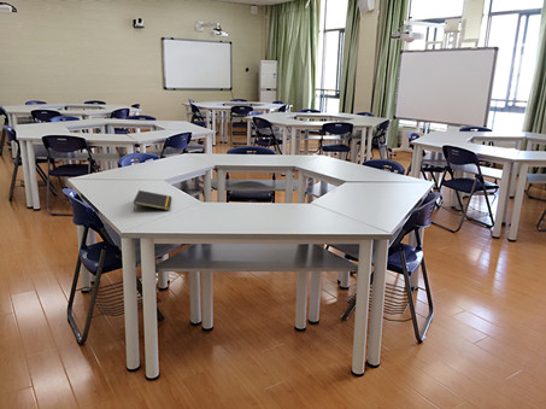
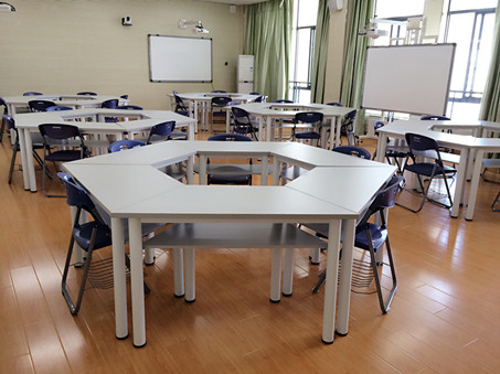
- notepad (153, 199)
